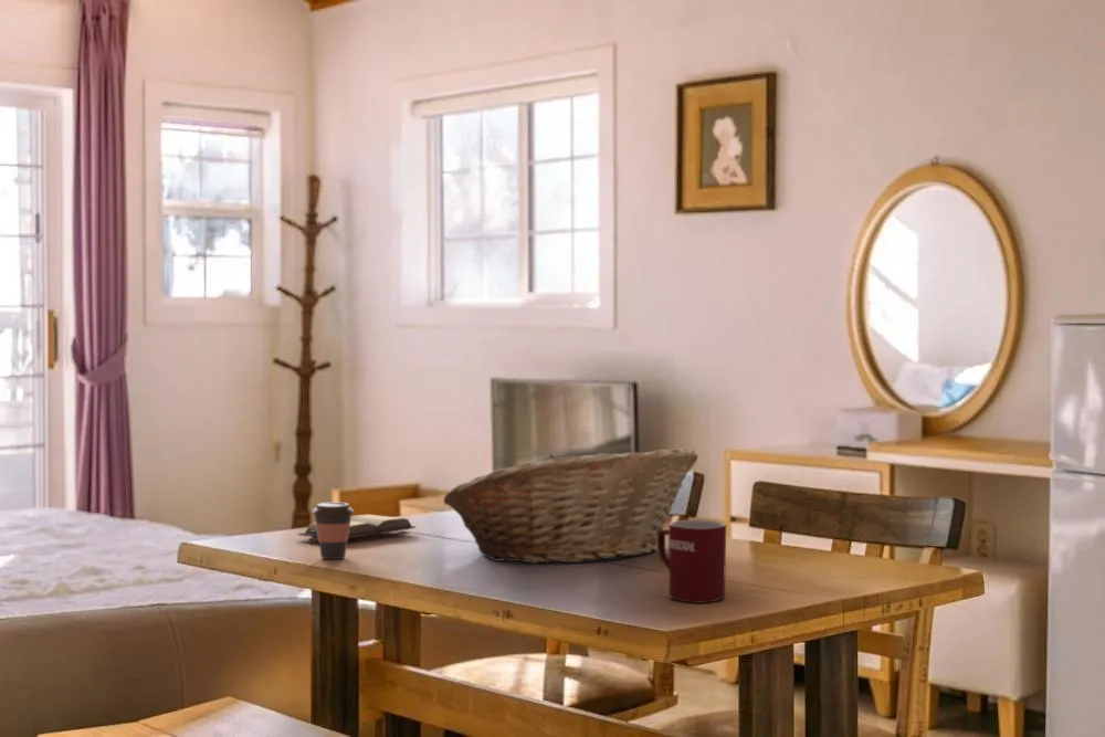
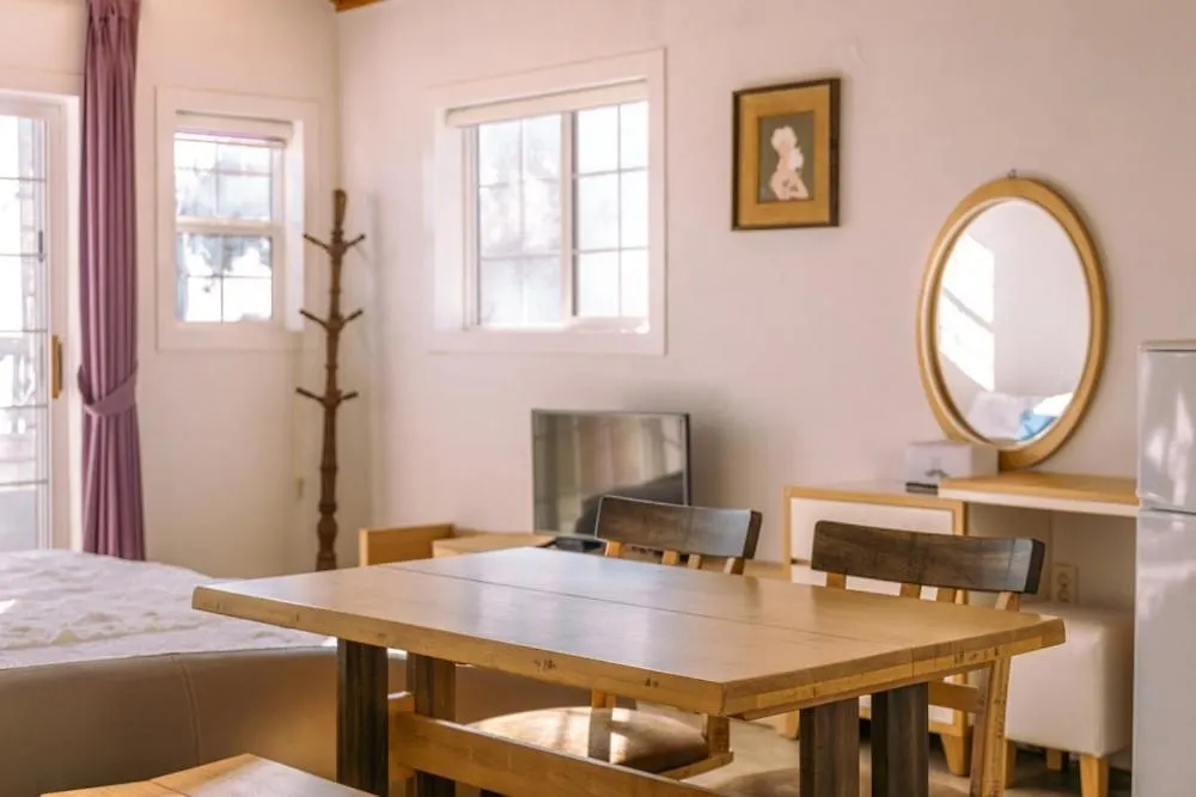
- coffee cup (333, 530)
- hardback book (357, 527)
- fruit basket (573, 497)
- mug (687, 559)
